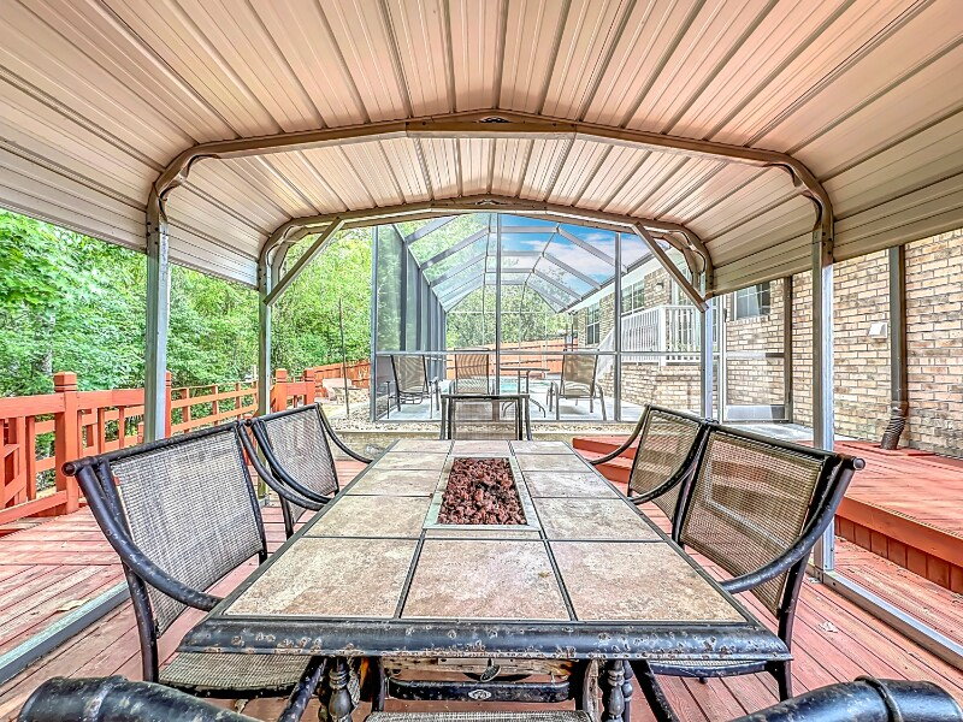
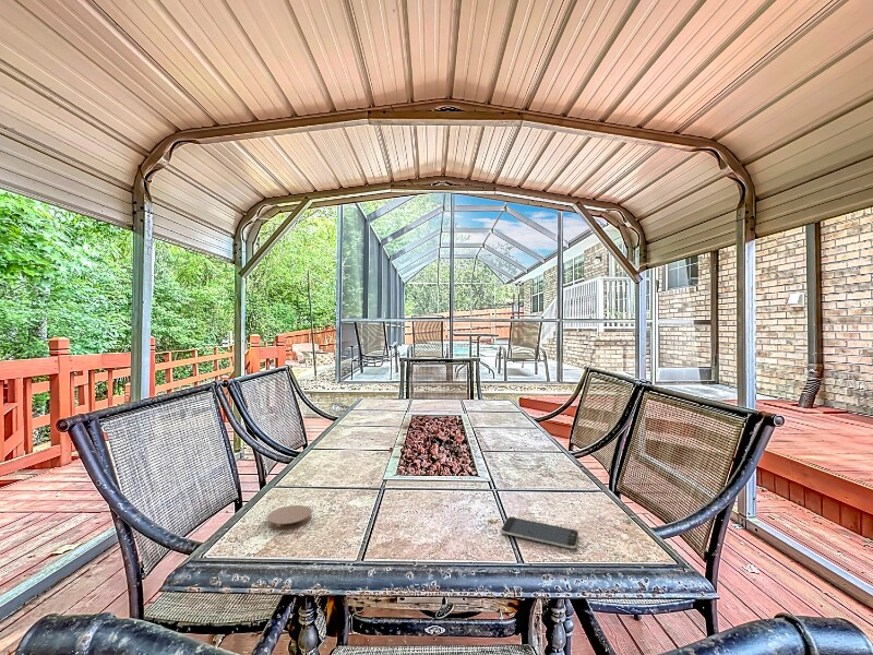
+ smartphone (539, 531)
+ coaster (289, 516)
